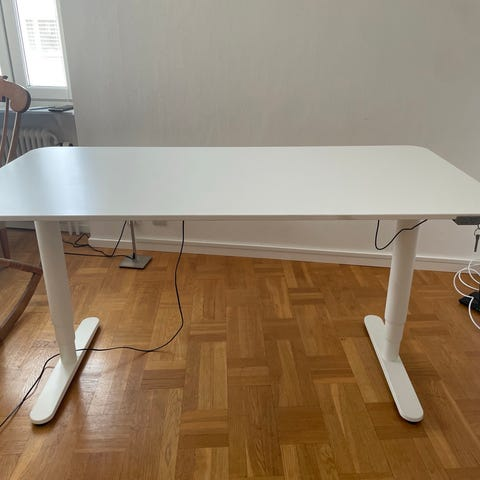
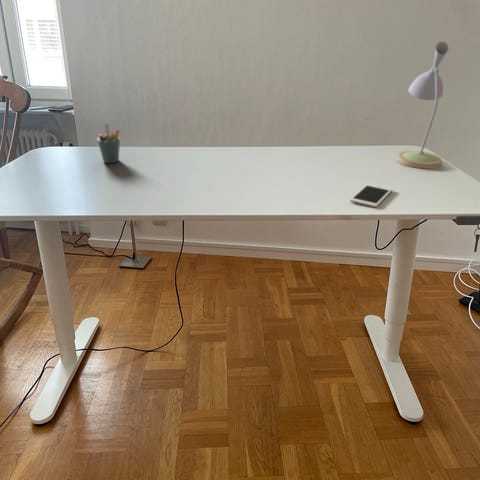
+ cell phone (371, 194)
+ desk lamp (427, 99)
+ pen holder (109, 143)
